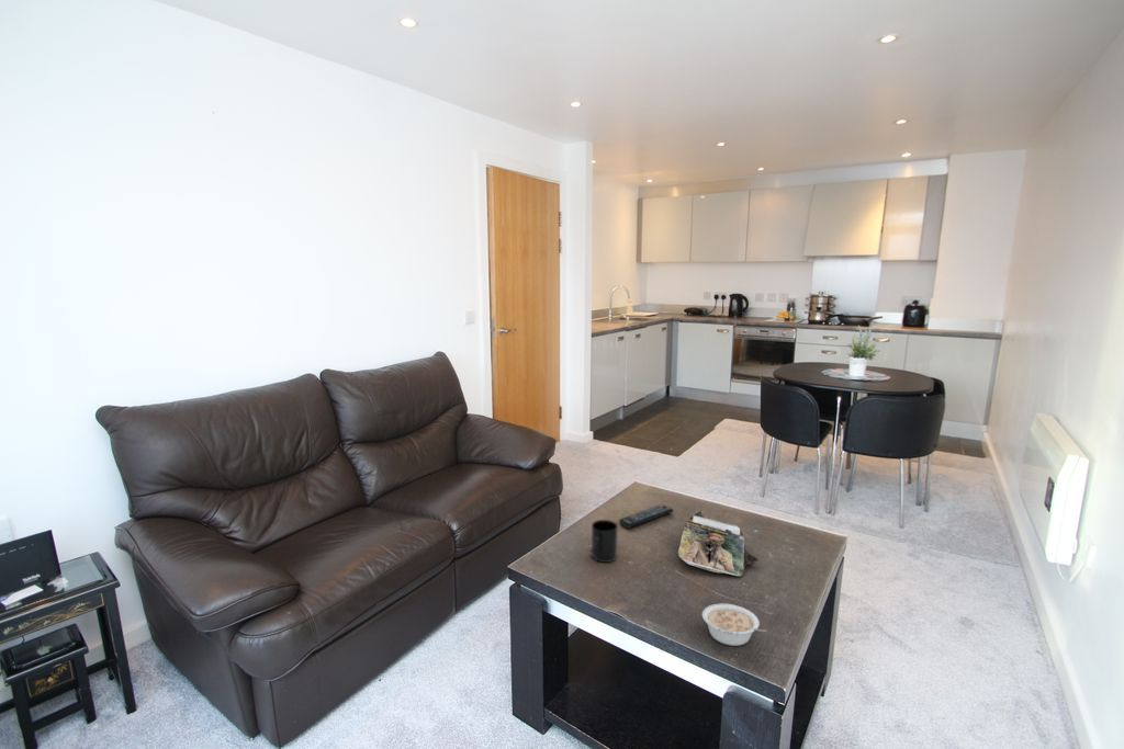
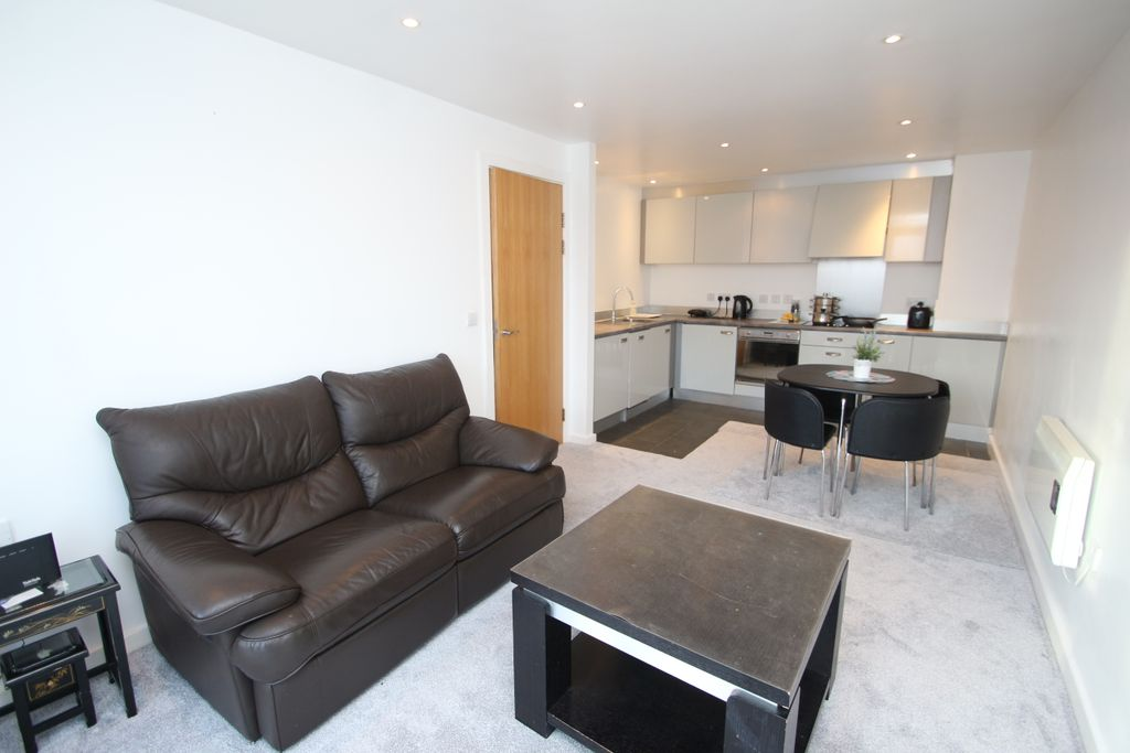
- legume (732, 624)
- mug (602, 543)
- magazine (716, 541)
- remote control (647, 515)
